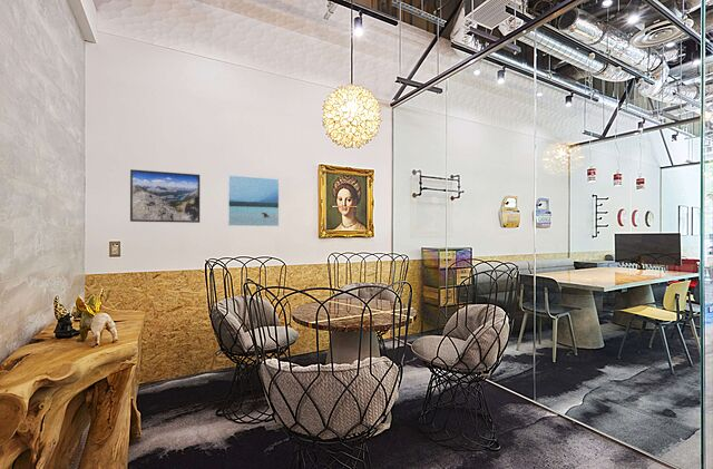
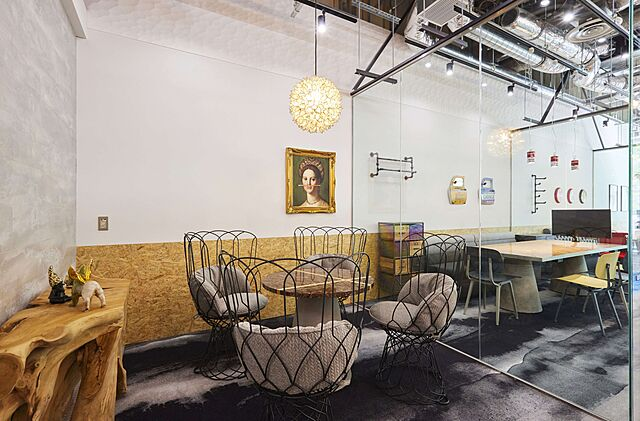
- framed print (166, 196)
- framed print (254, 202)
